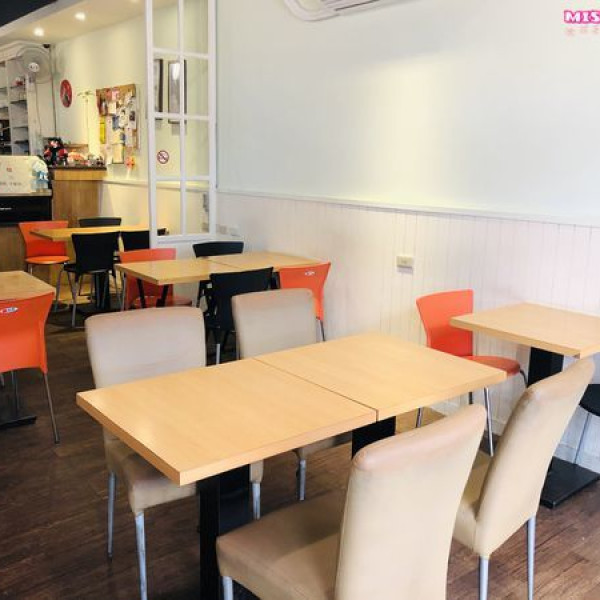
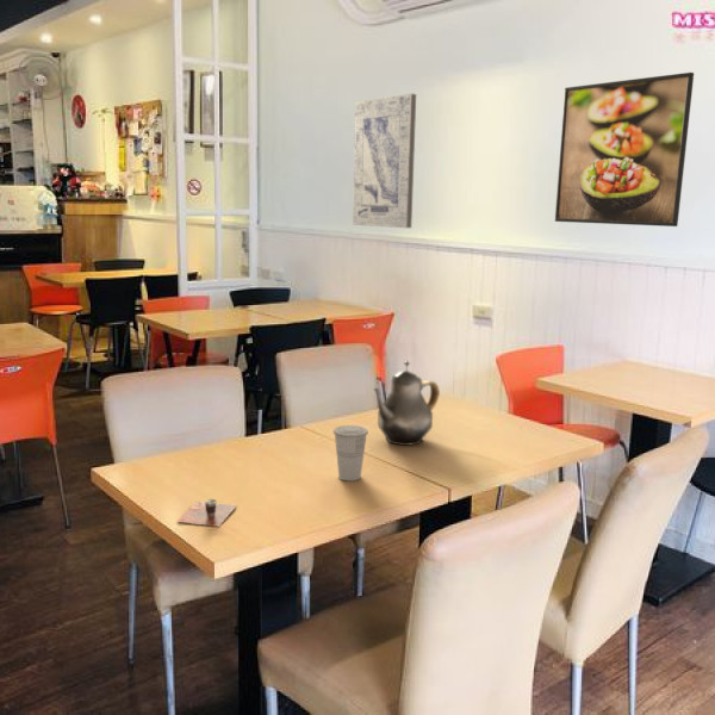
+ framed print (617, 153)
+ cup (349, 453)
+ wall art (383, 163)
+ cup (207, 505)
+ teapot (405, 400)
